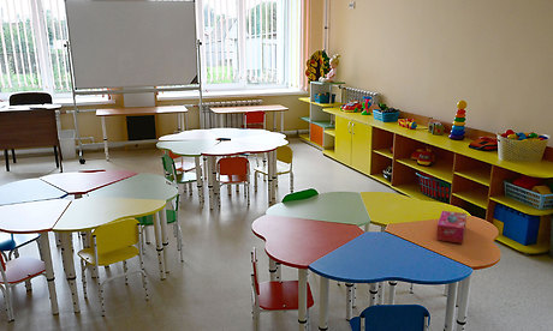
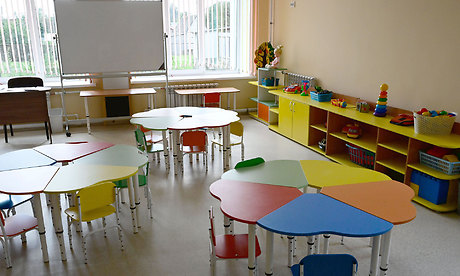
- tissue box (451, 225)
